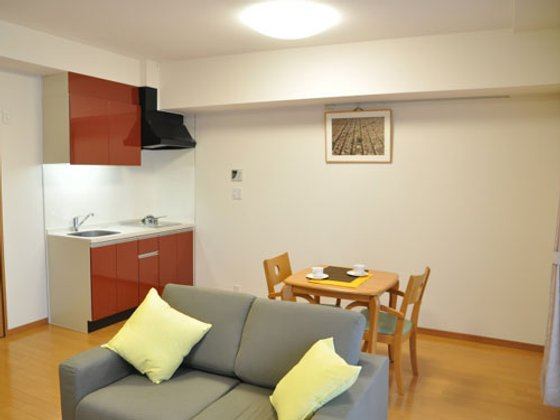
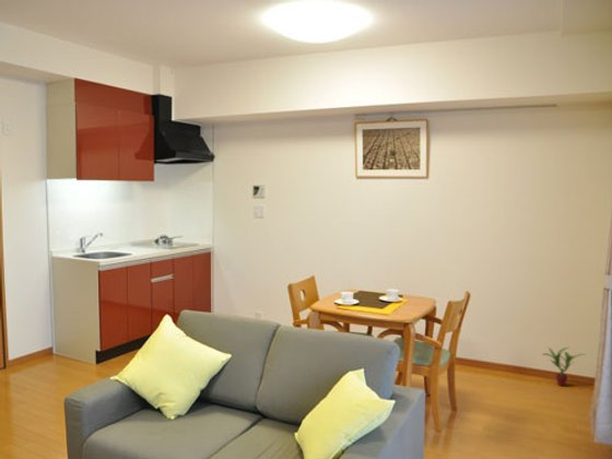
+ potted plant (563, 368)
